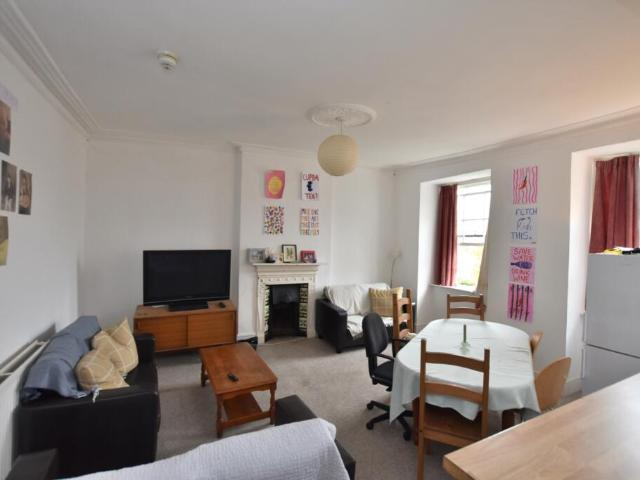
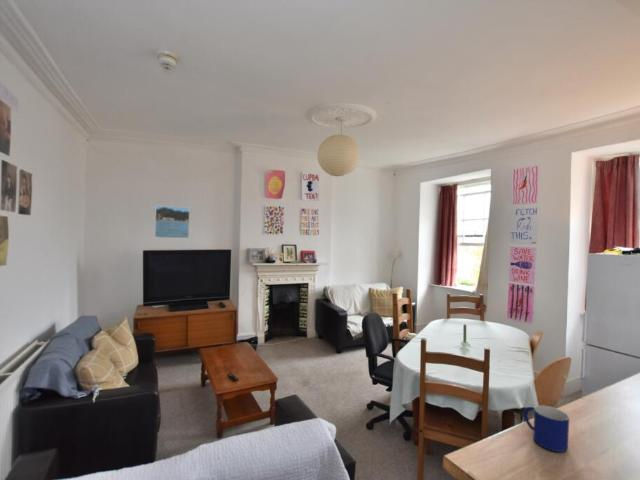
+ mug (544, 424)
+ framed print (172, 222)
